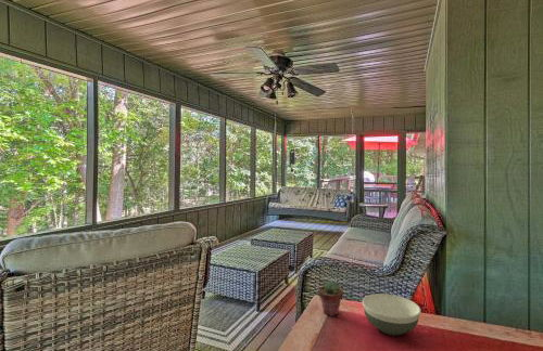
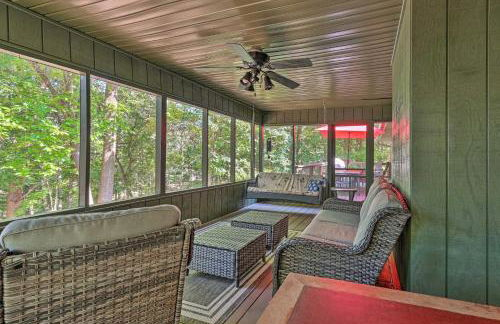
- potted succulent (330, 296)
- bowl (390, 316)
